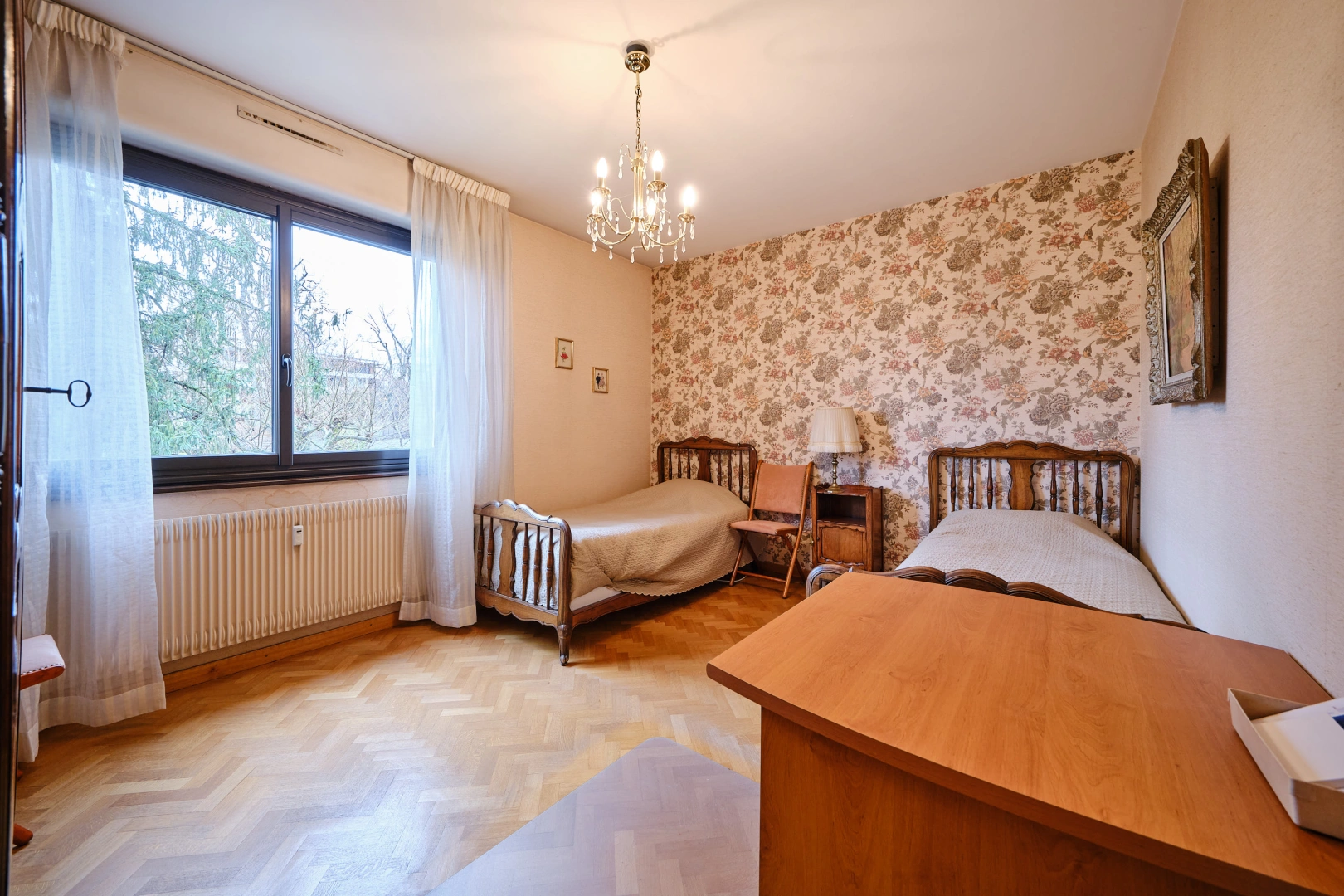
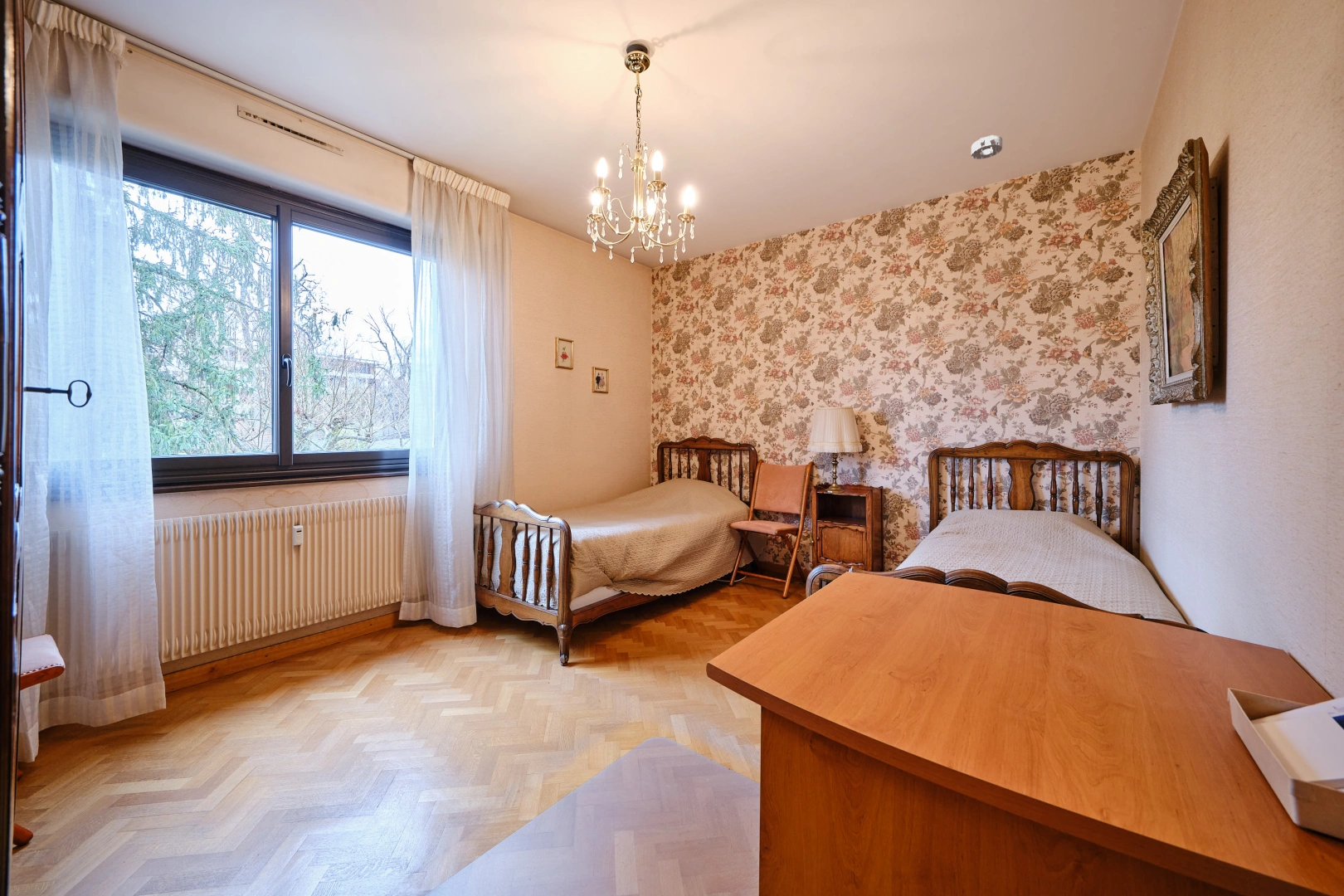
+ smoke detector (986, 146)
